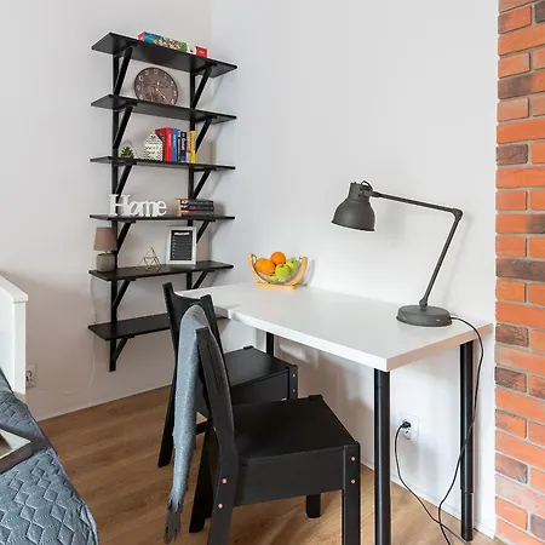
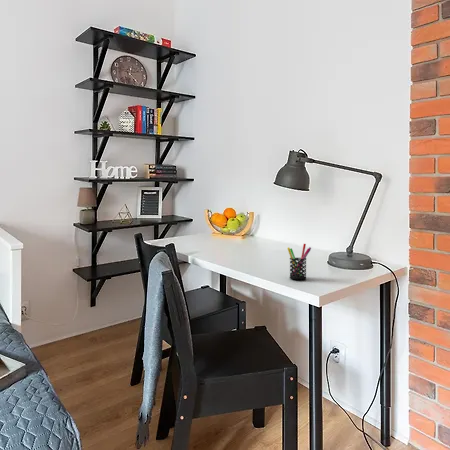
+ pen holder (297, 260)
